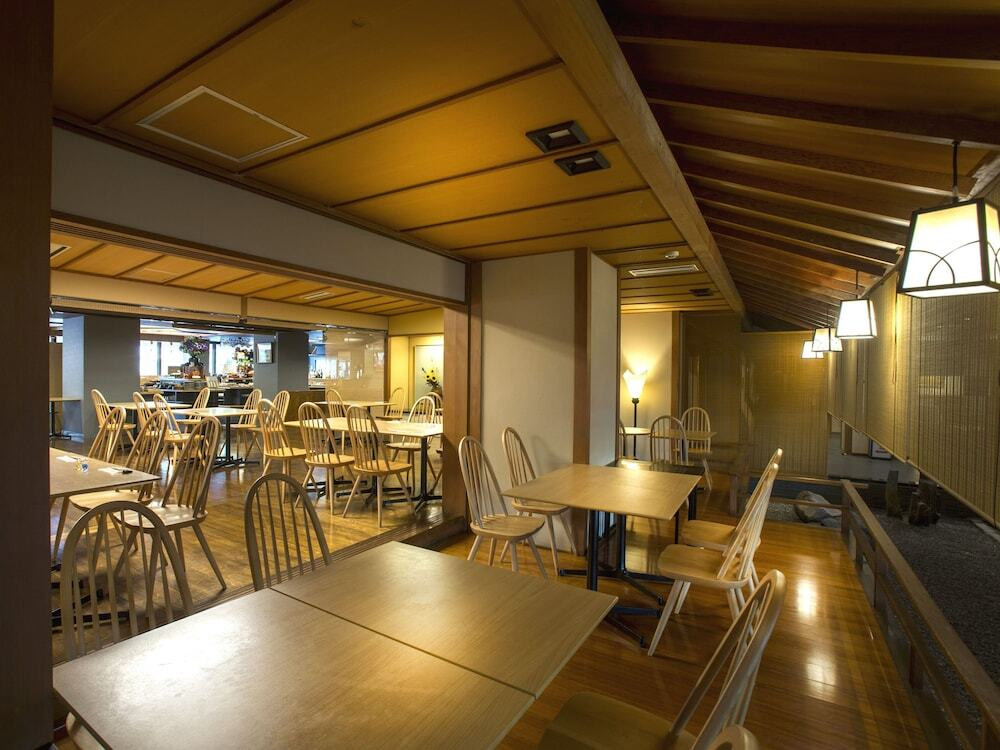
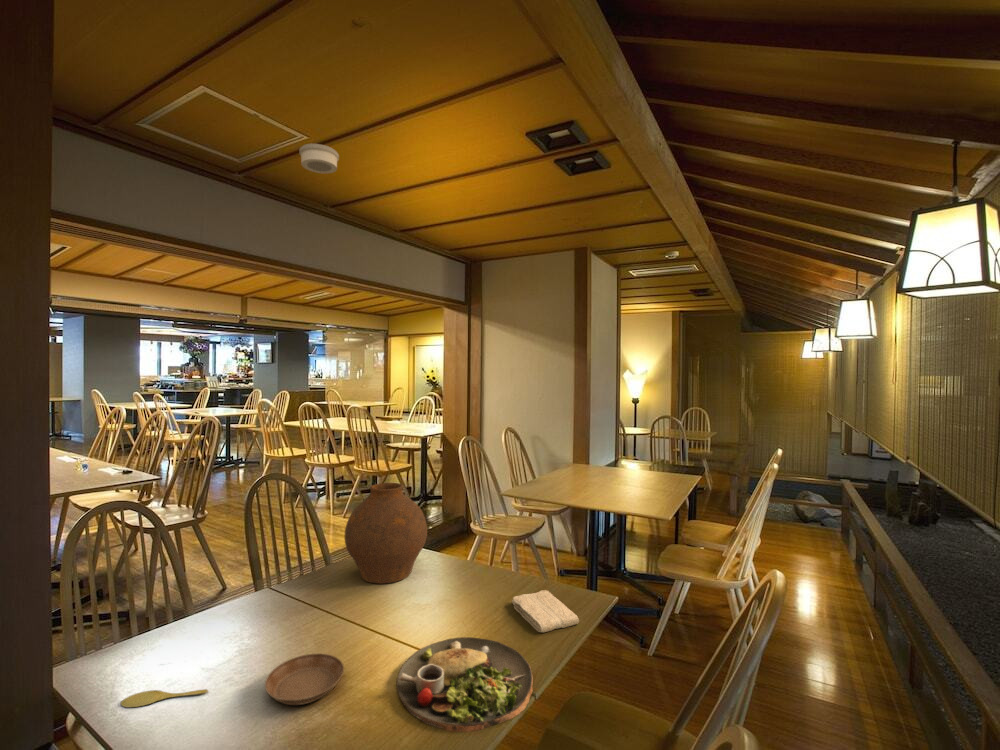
+ saucer (305, 680)
+ smoke detector (319, 156)
+ spoon (165, 695)
+ dinner plate (465, 667)
+ washcloth (543, 609)
+ vase (386, 529)
